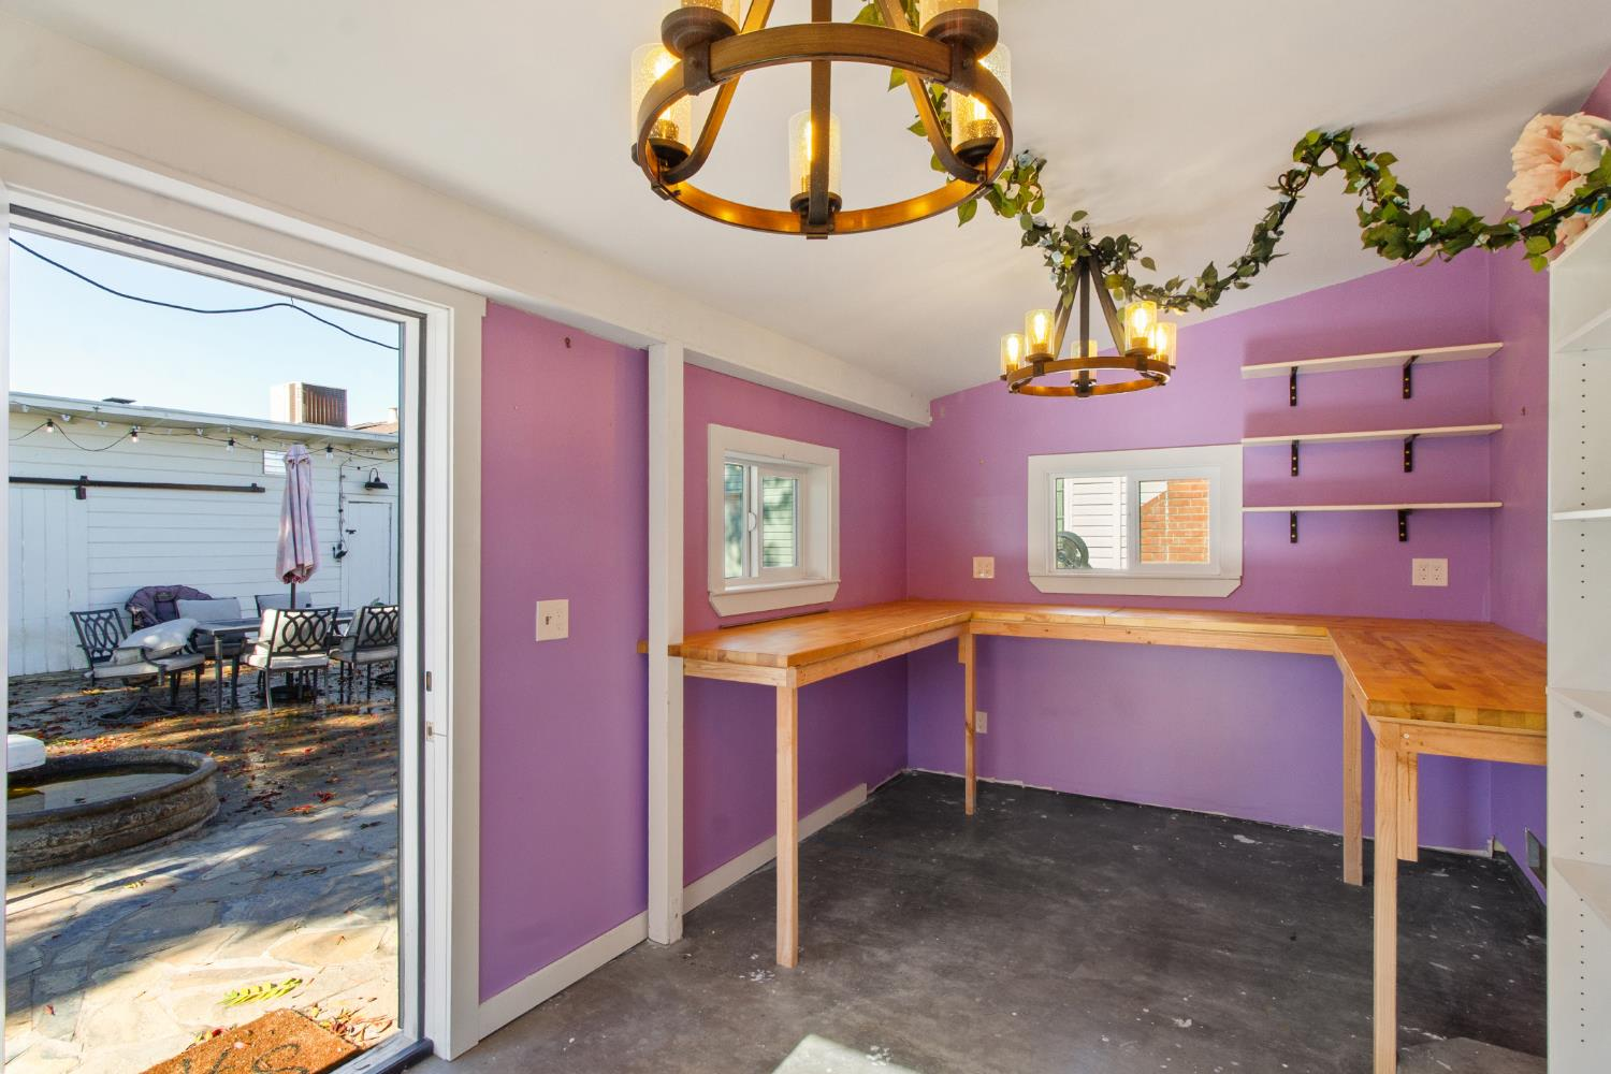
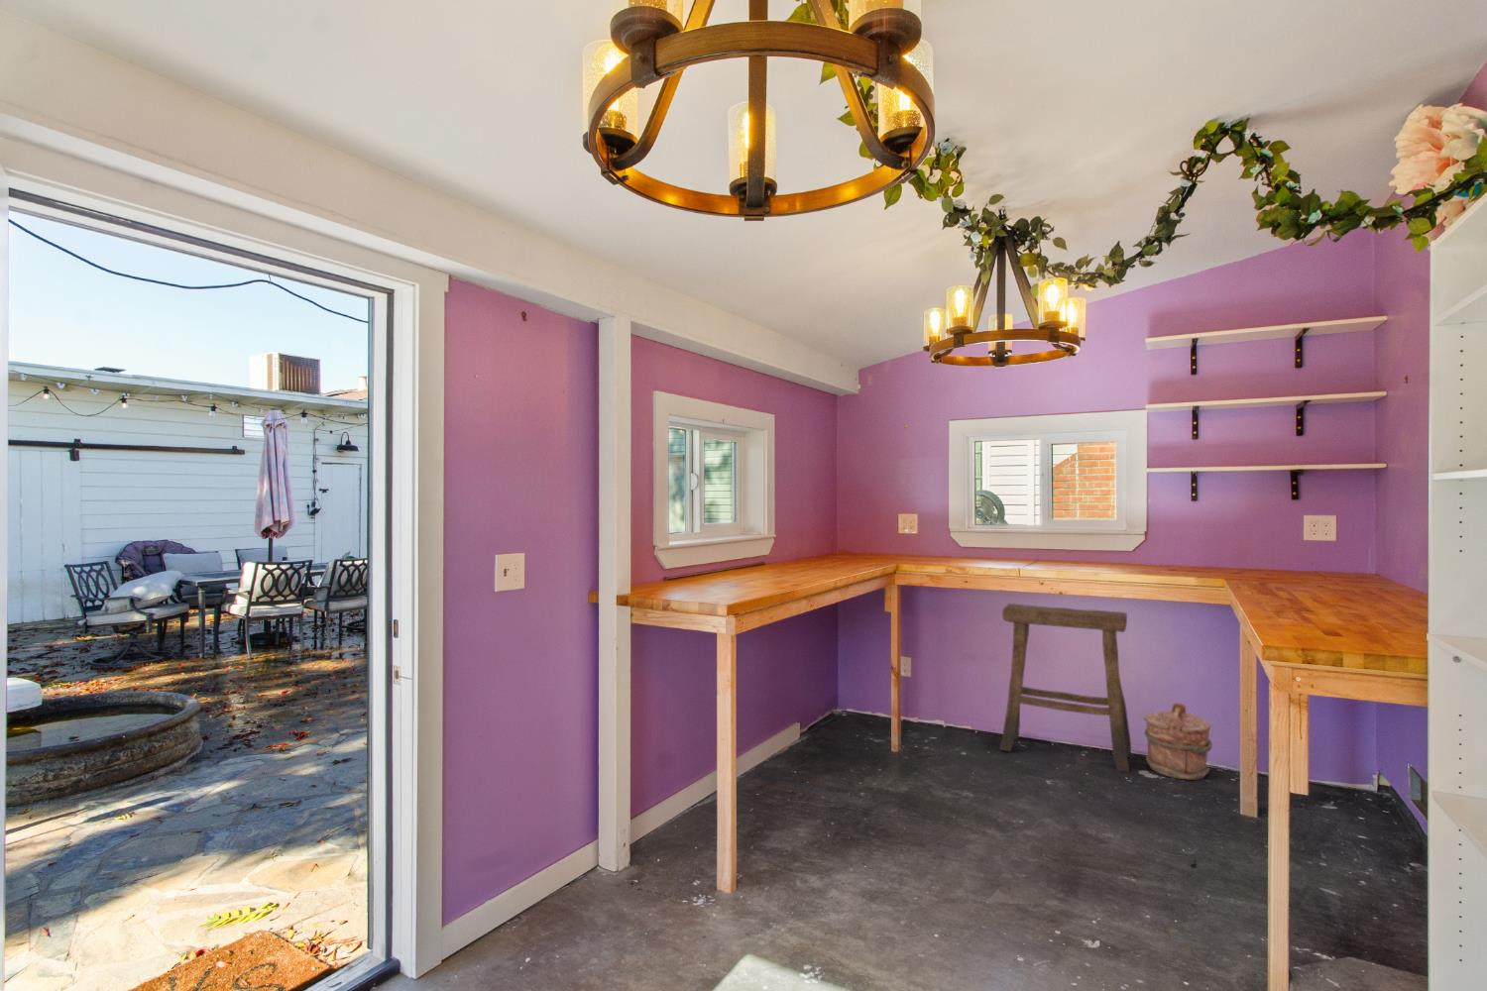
+ stool (1062, 691)
+ bucket (1177, 739)
